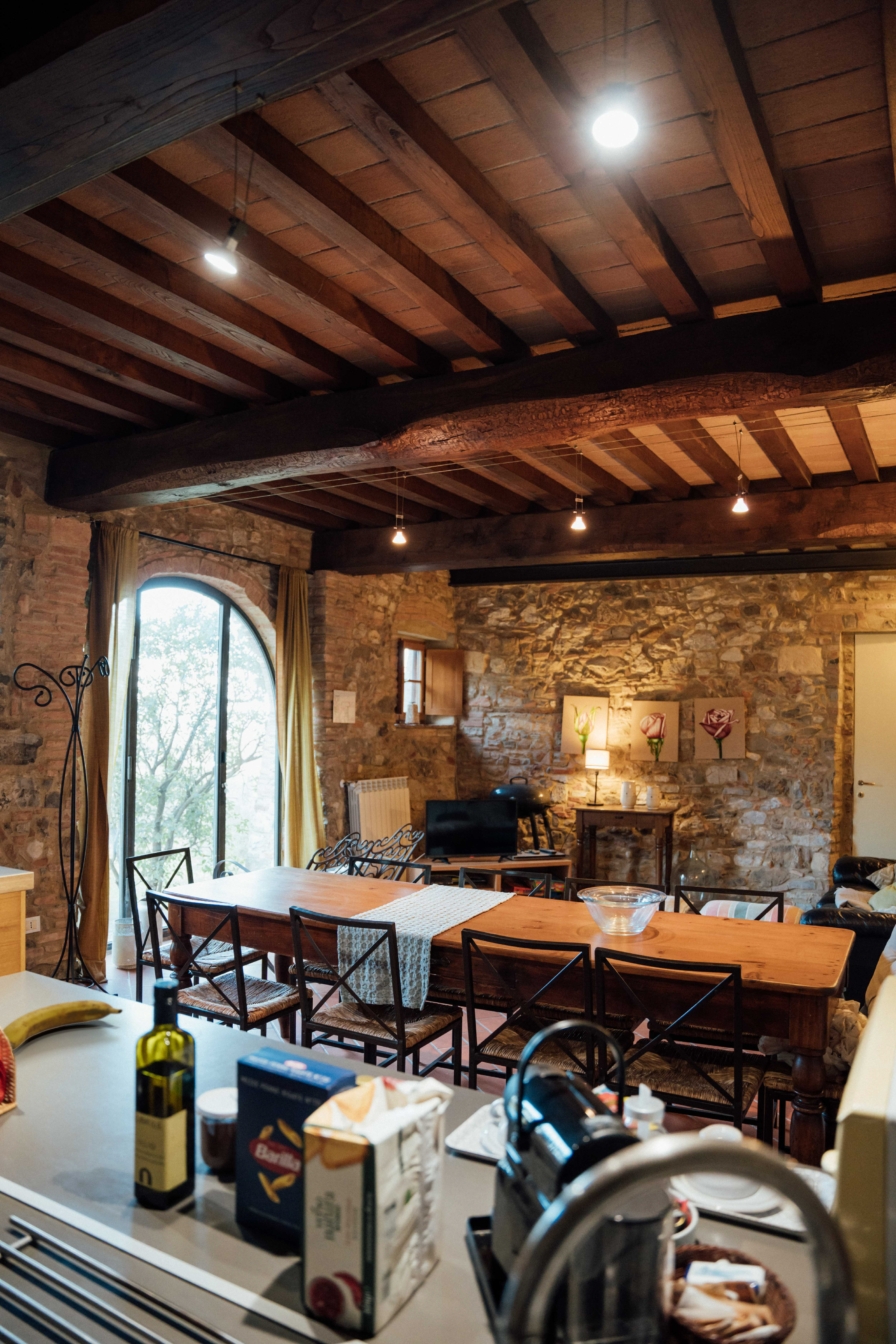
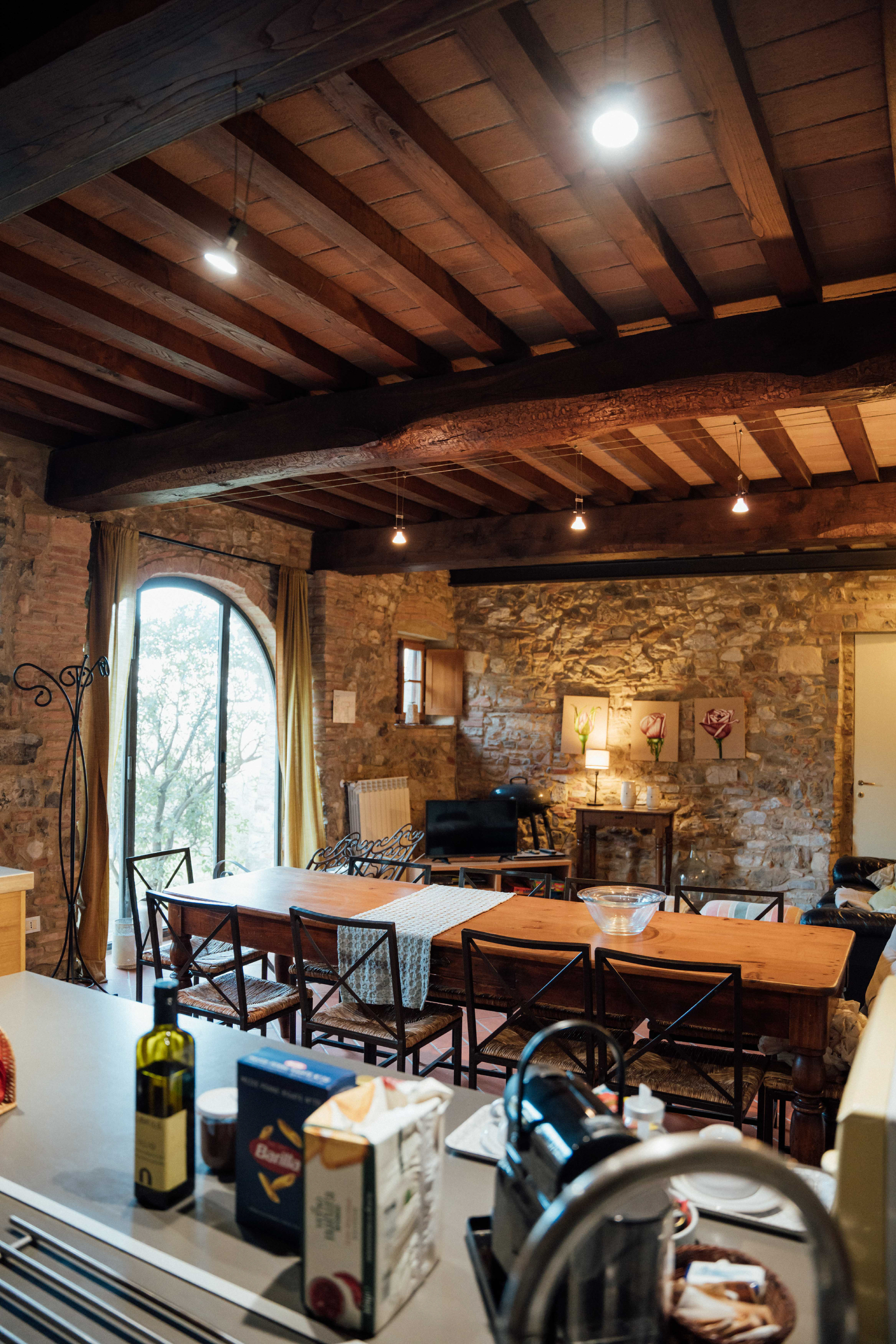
- banana (62, 1023)
